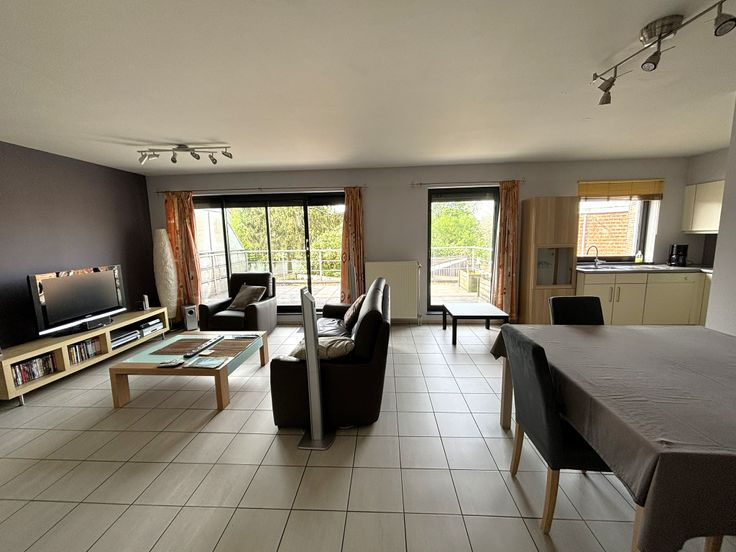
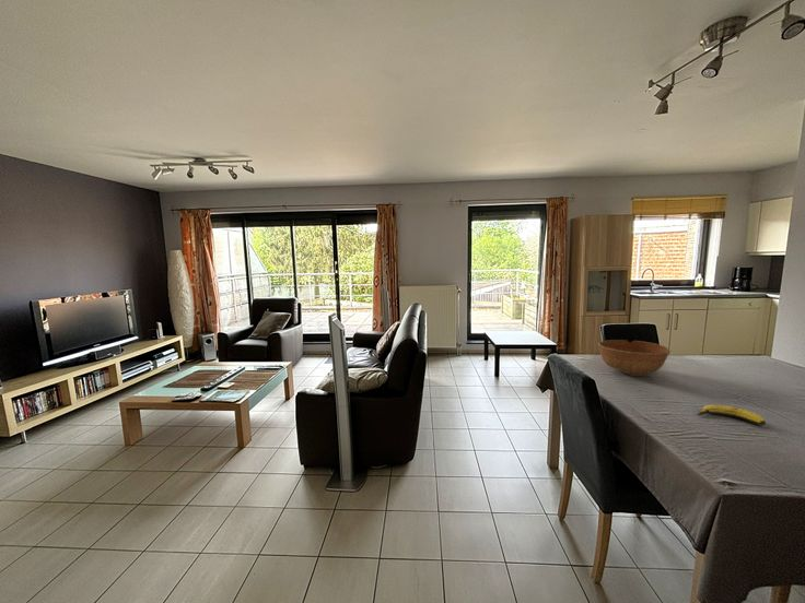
+ bowl (631, 358)
+ banana (726, 413)
